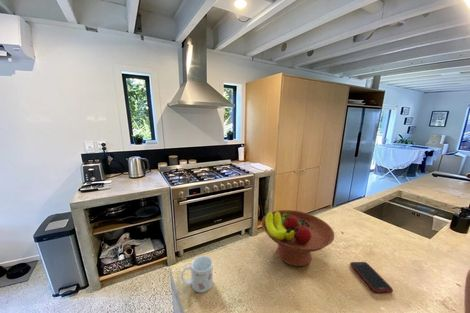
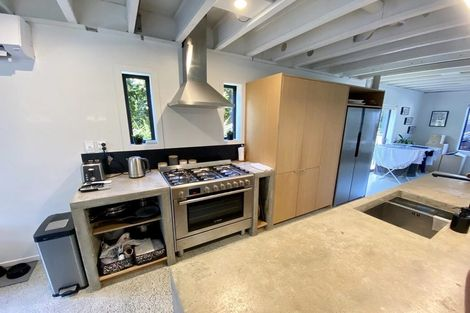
- fruit bowl (295, 235)
- cell phone (369, 275)
- mug (197, 274)
